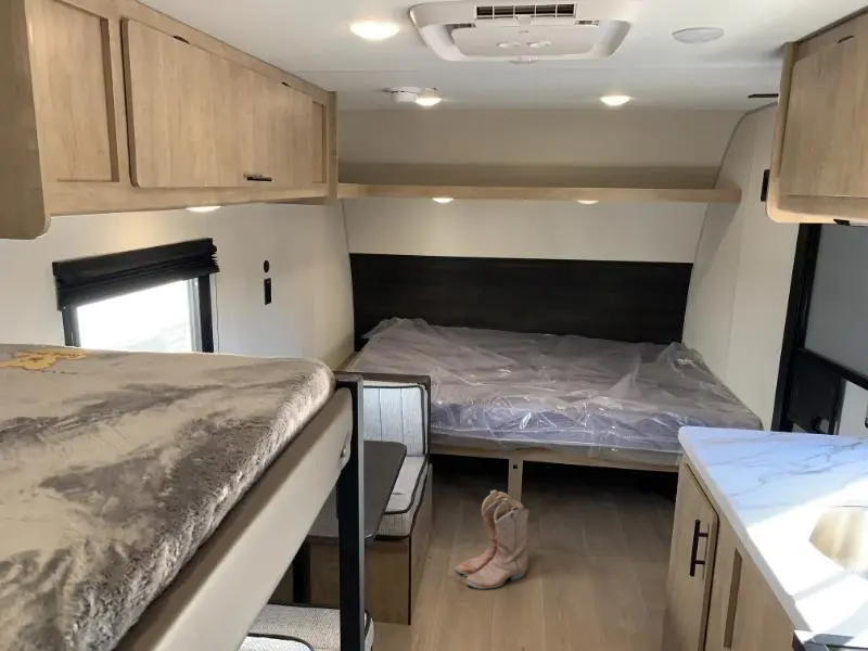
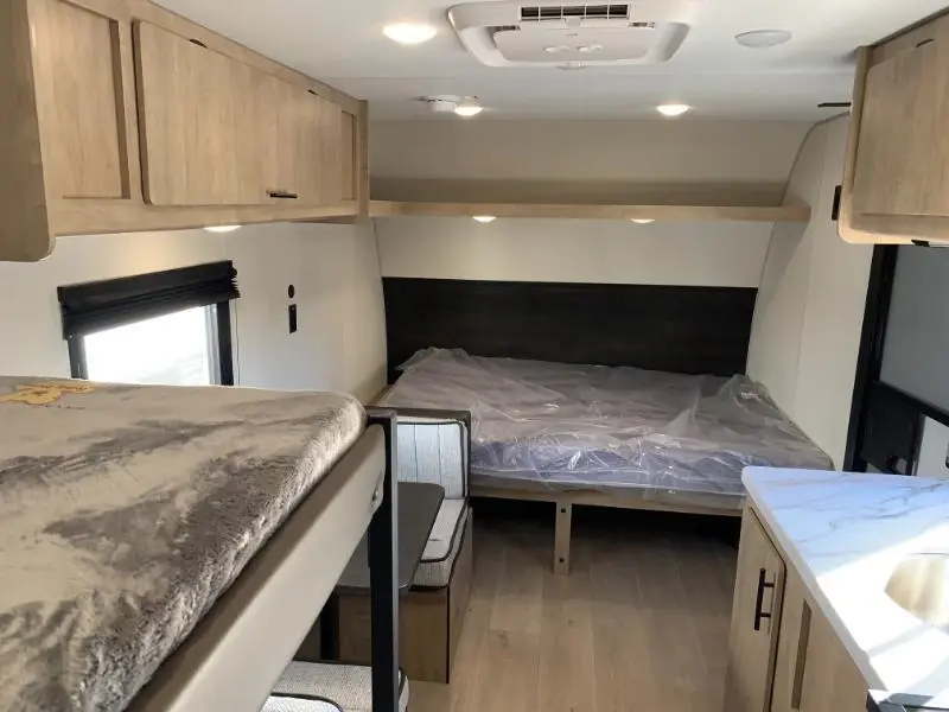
- boots (492, 536)
